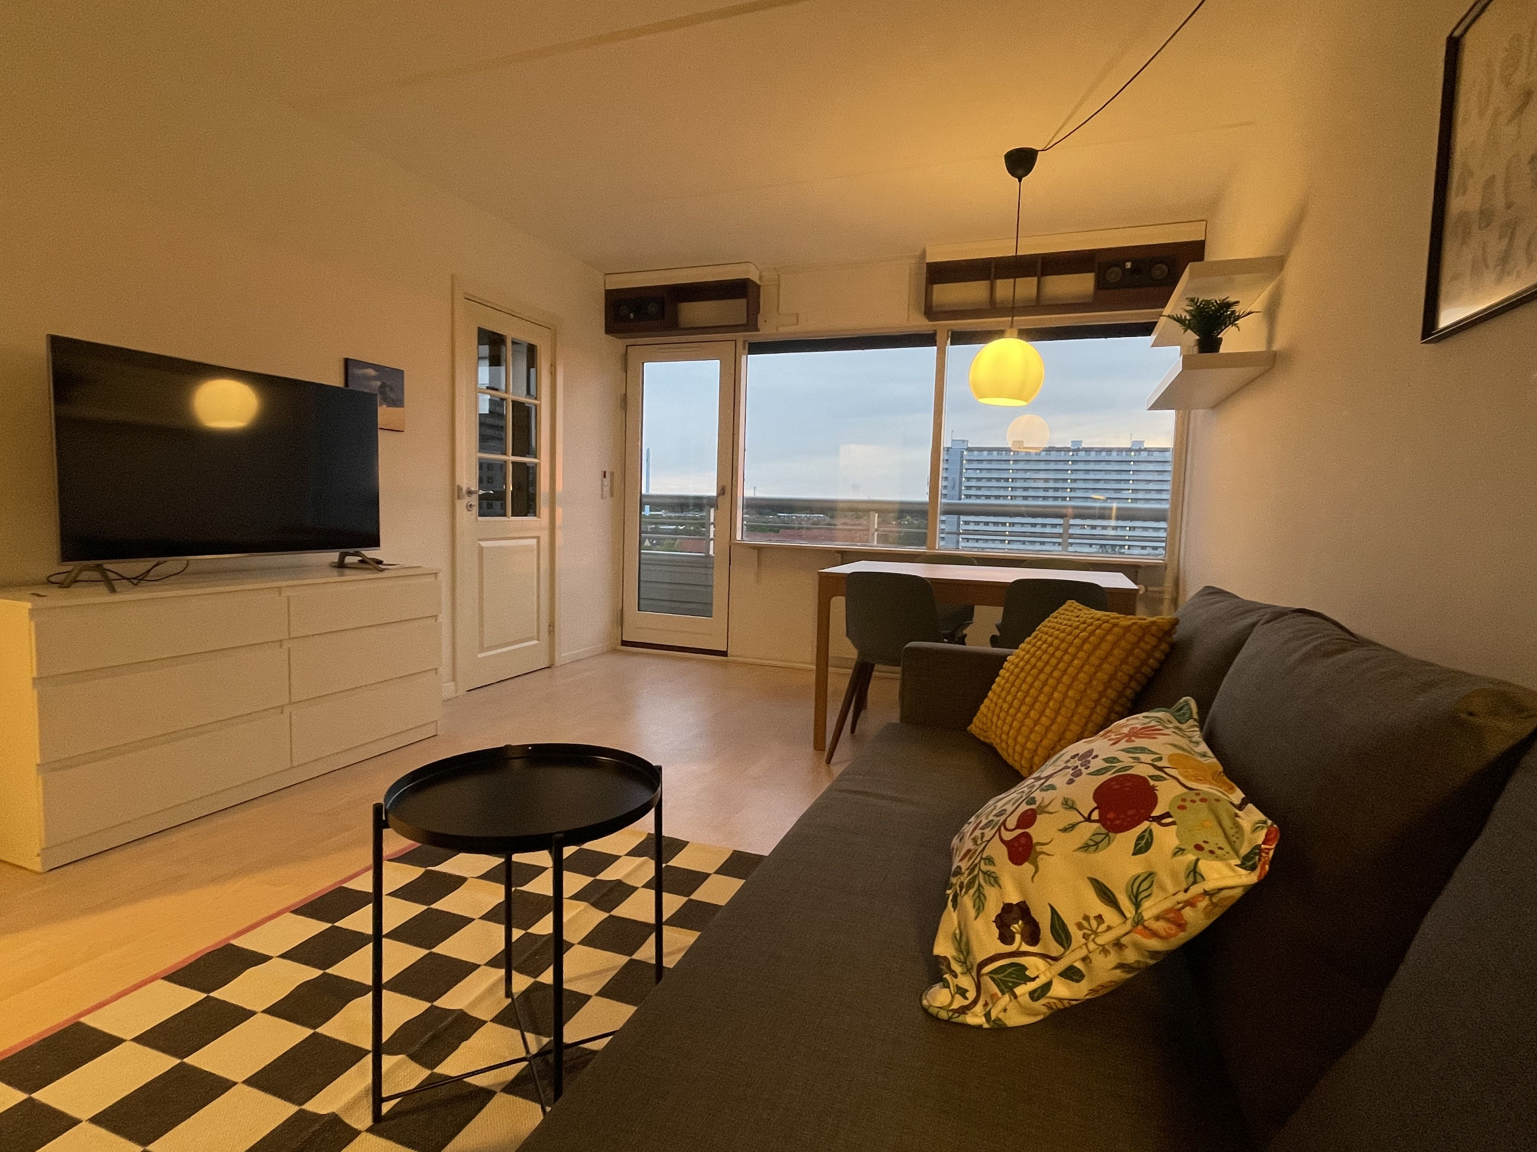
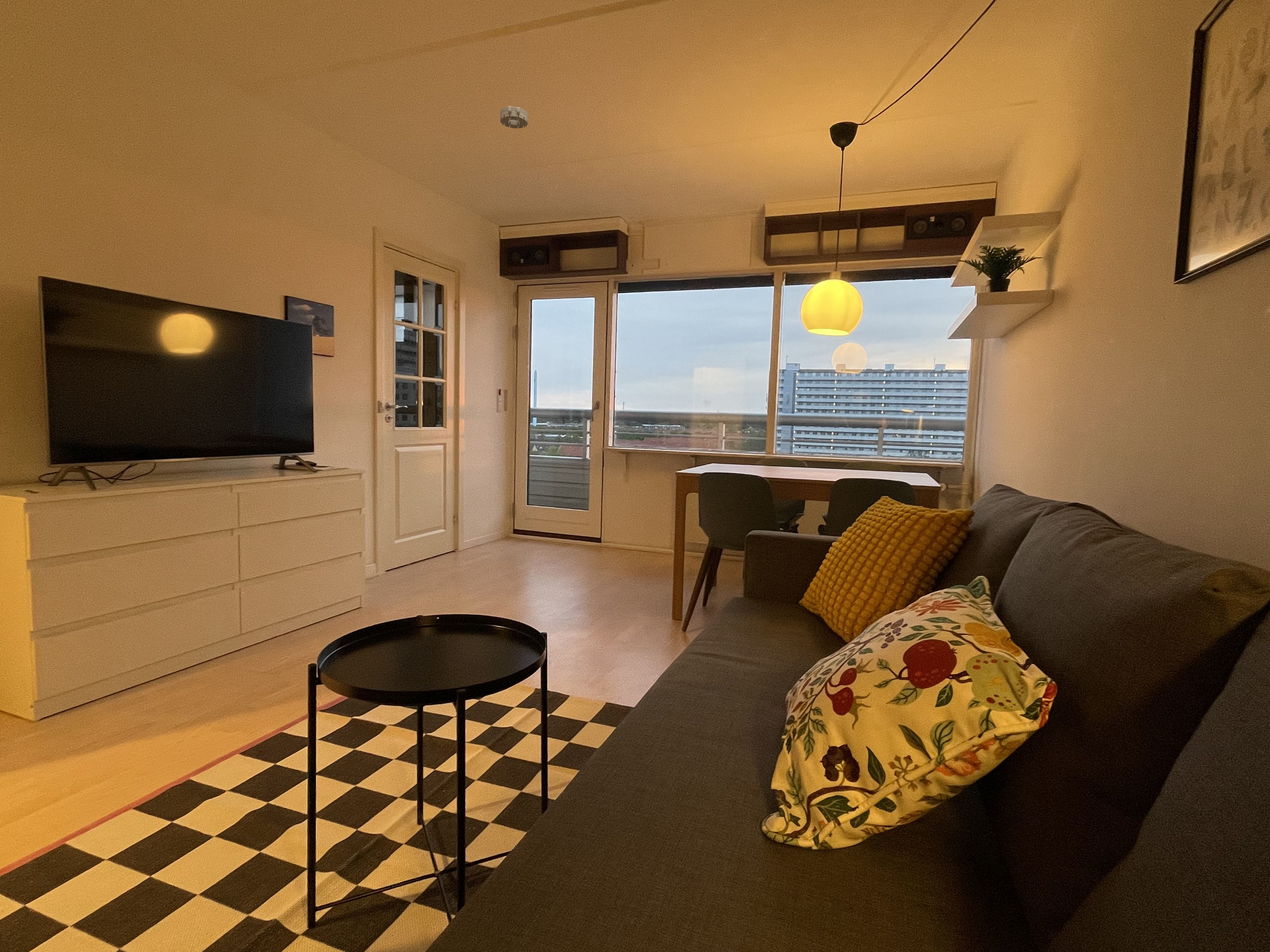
+ smoke detector (514, 117)
